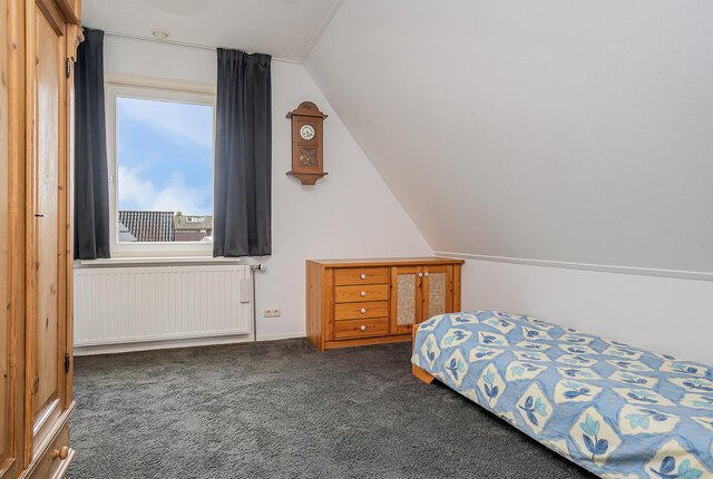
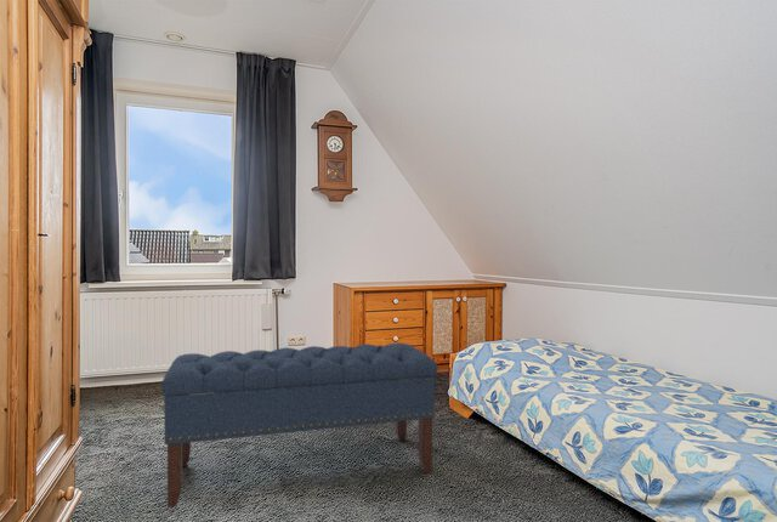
+ bench (304, 410)
